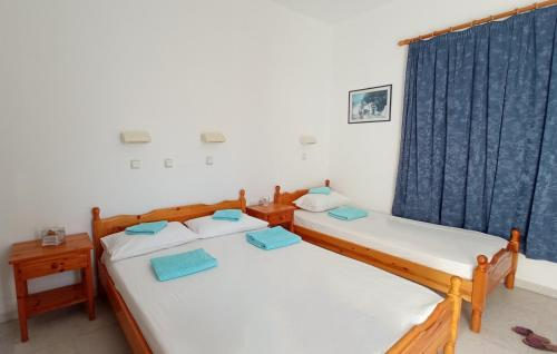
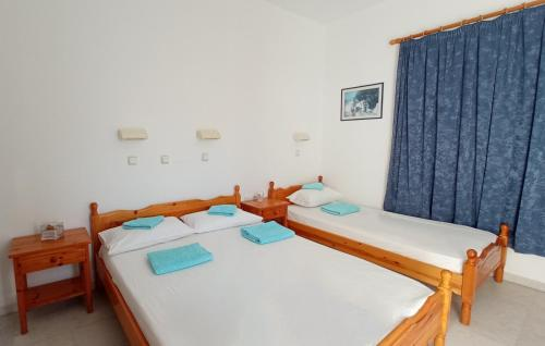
- slippers (535, 337)
